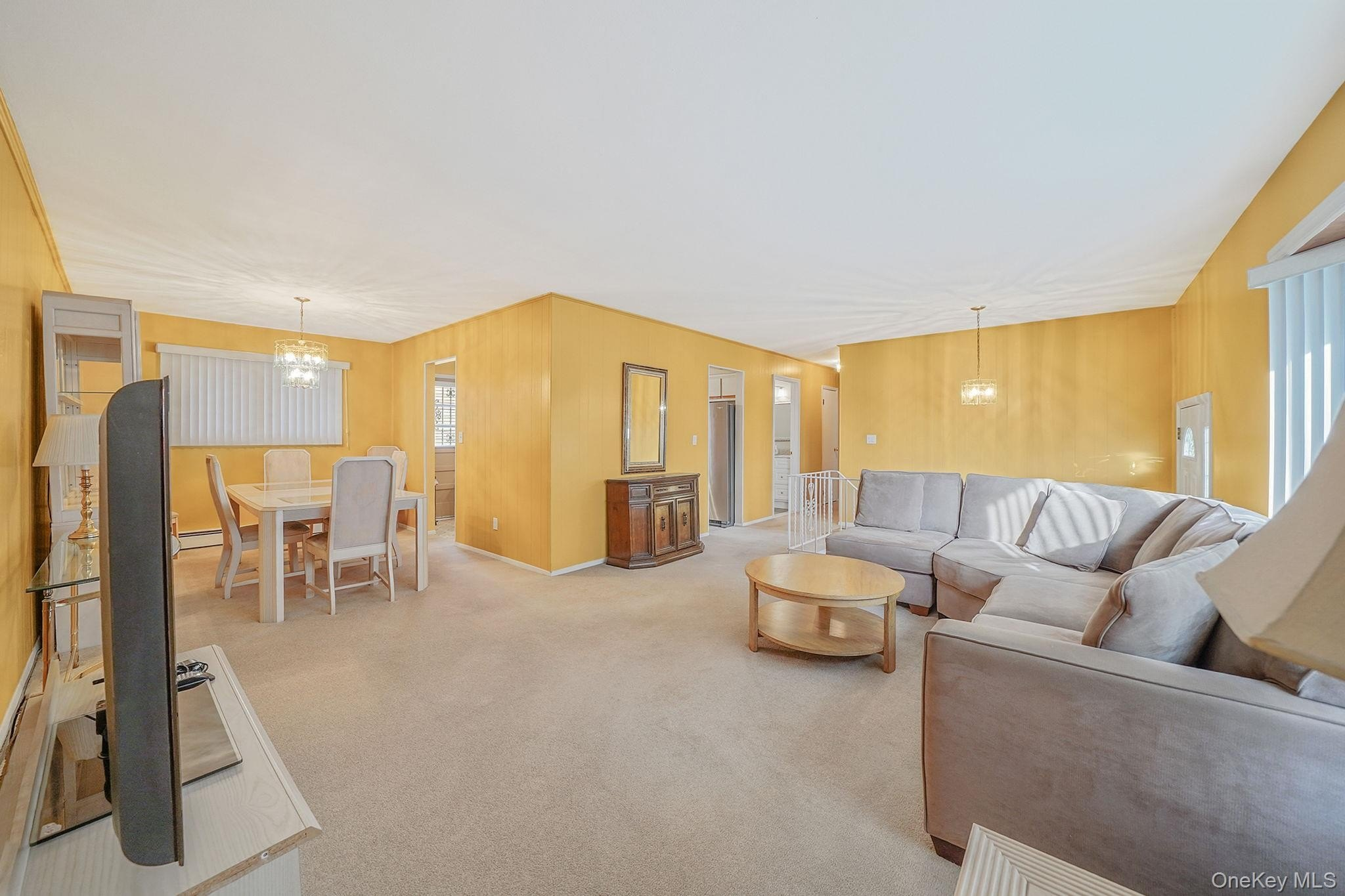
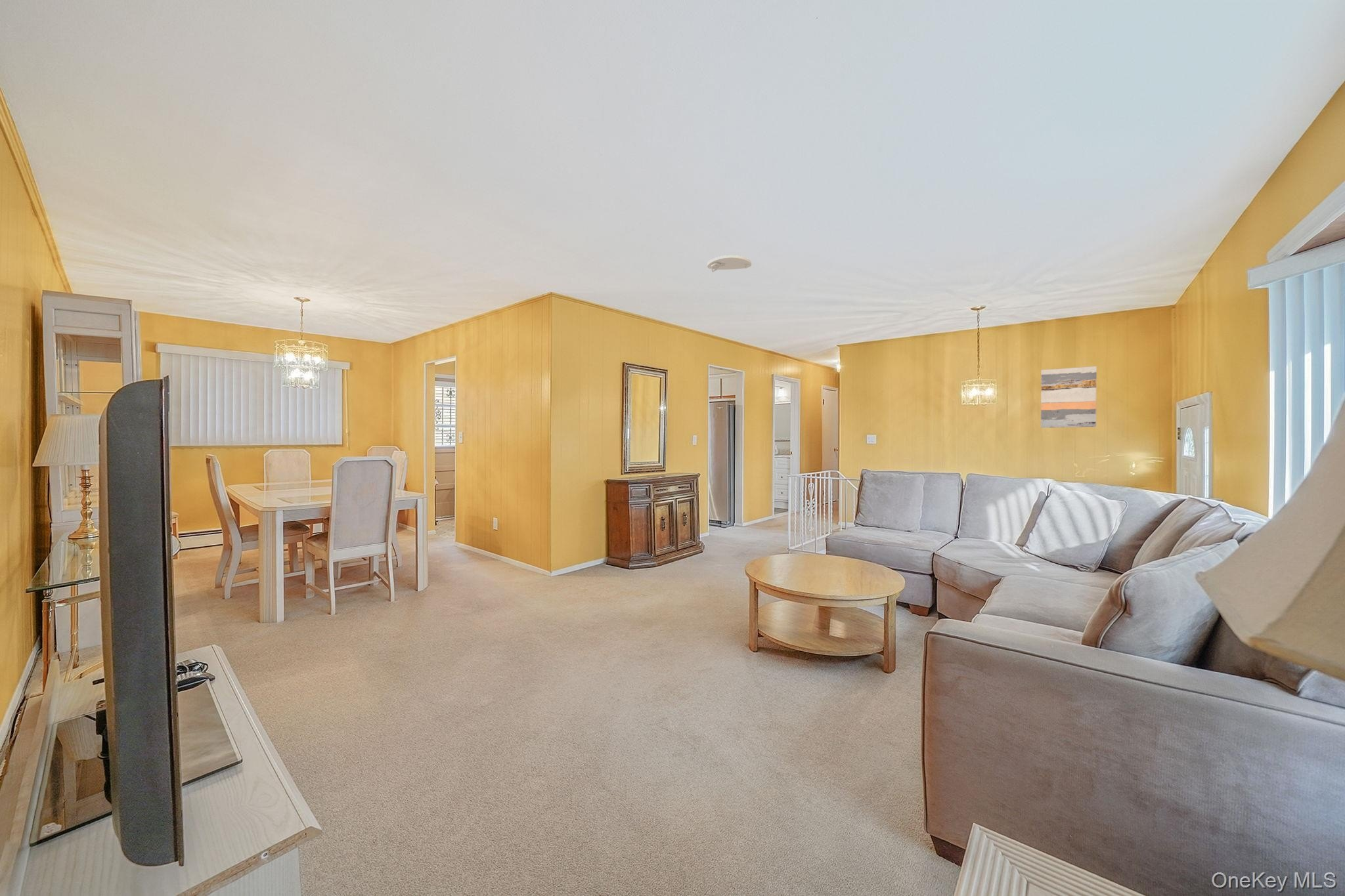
+ smoke detector (729, 265)
+ wall art (1068, 397)
